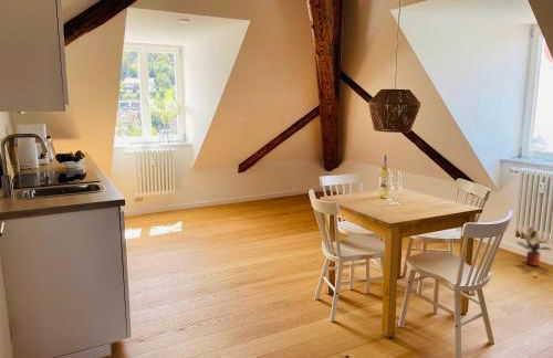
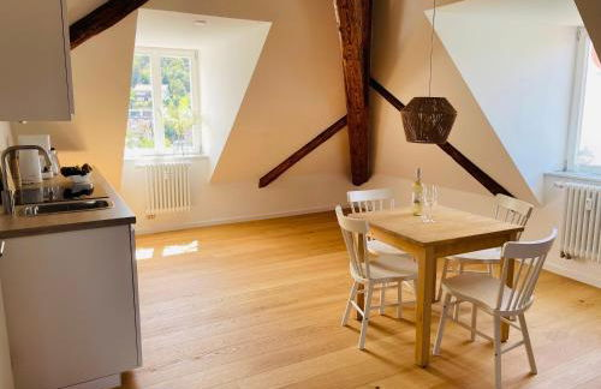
- potted plant (532, 246)
